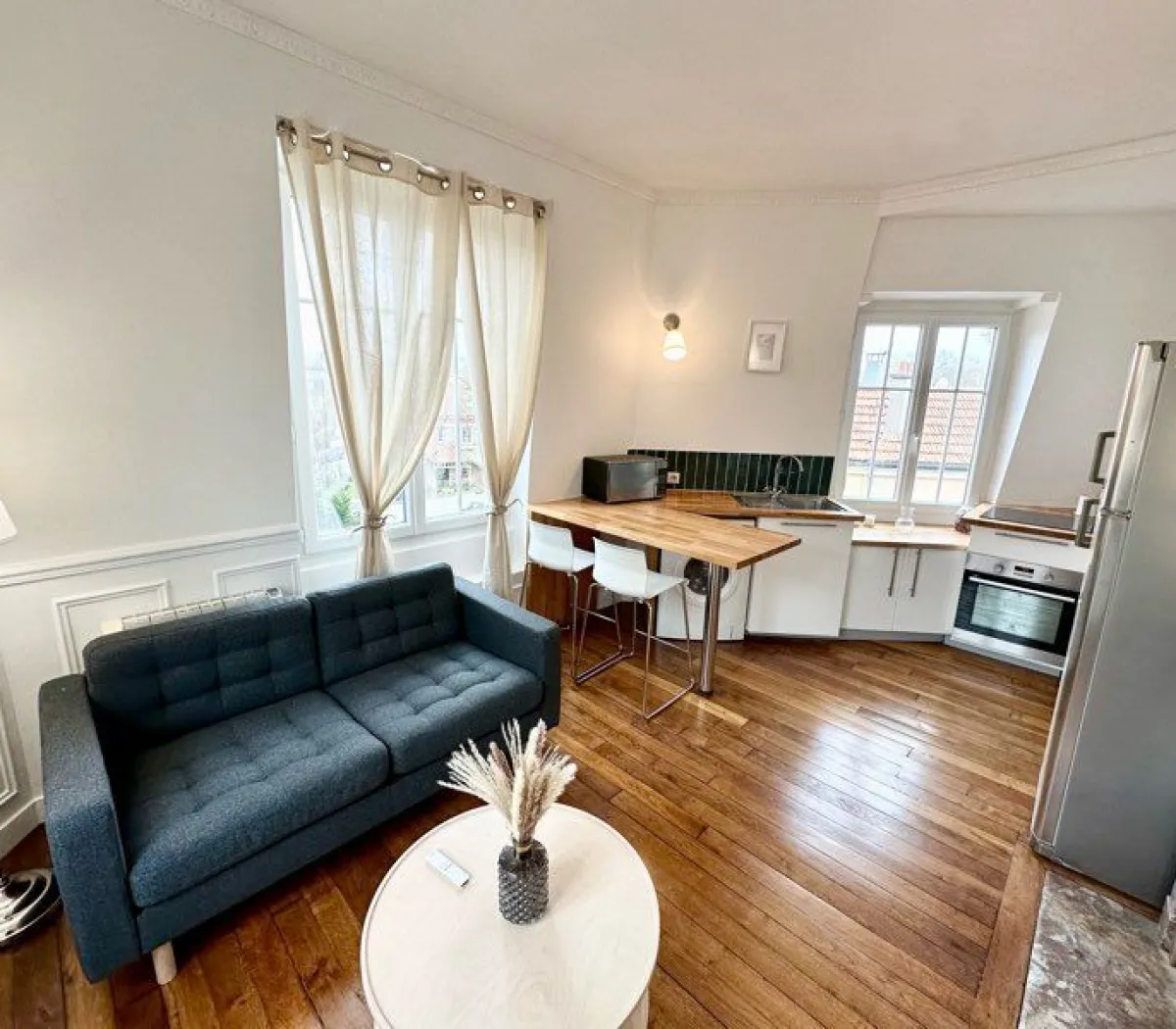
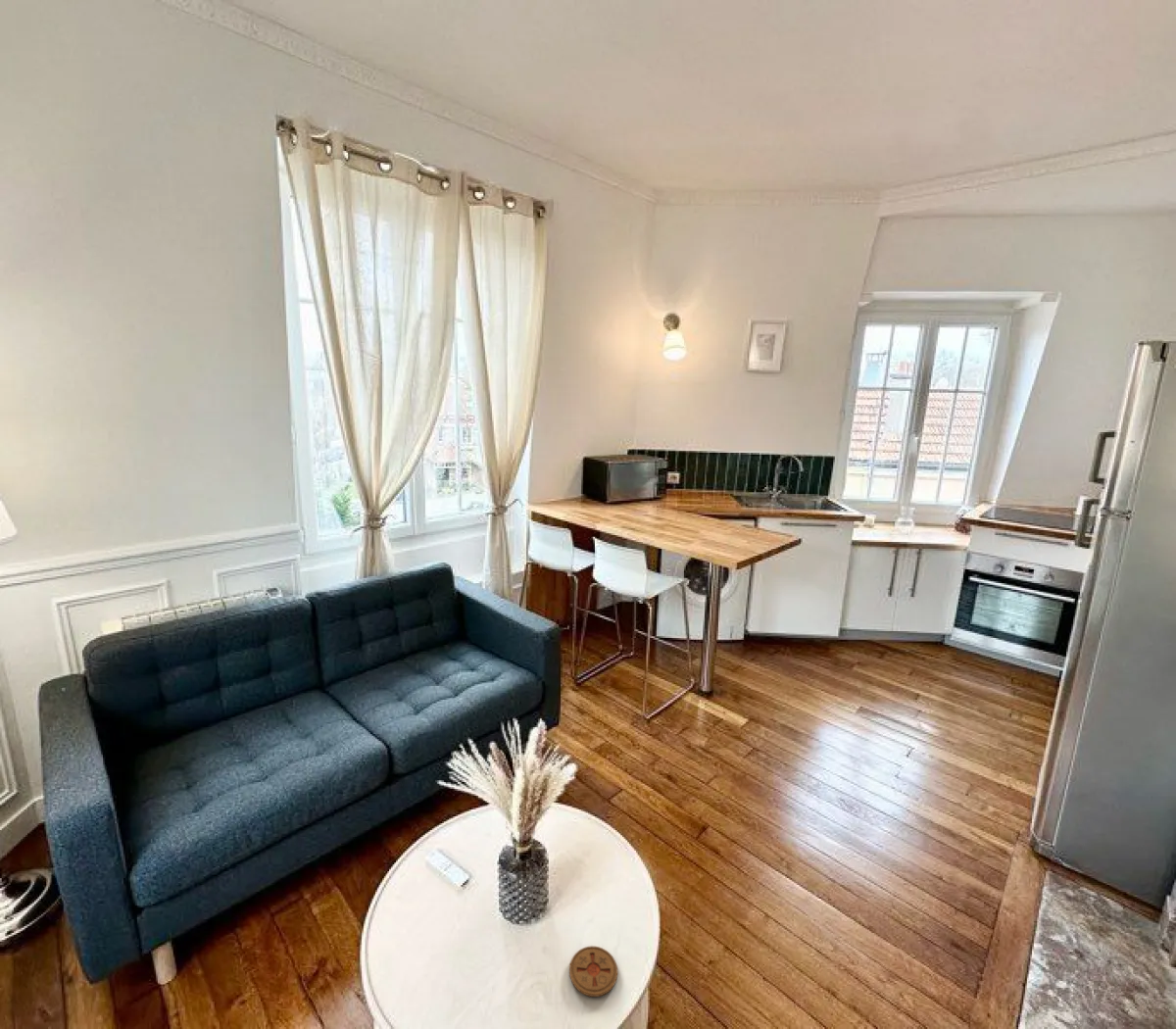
+ coaster (593, 970)
